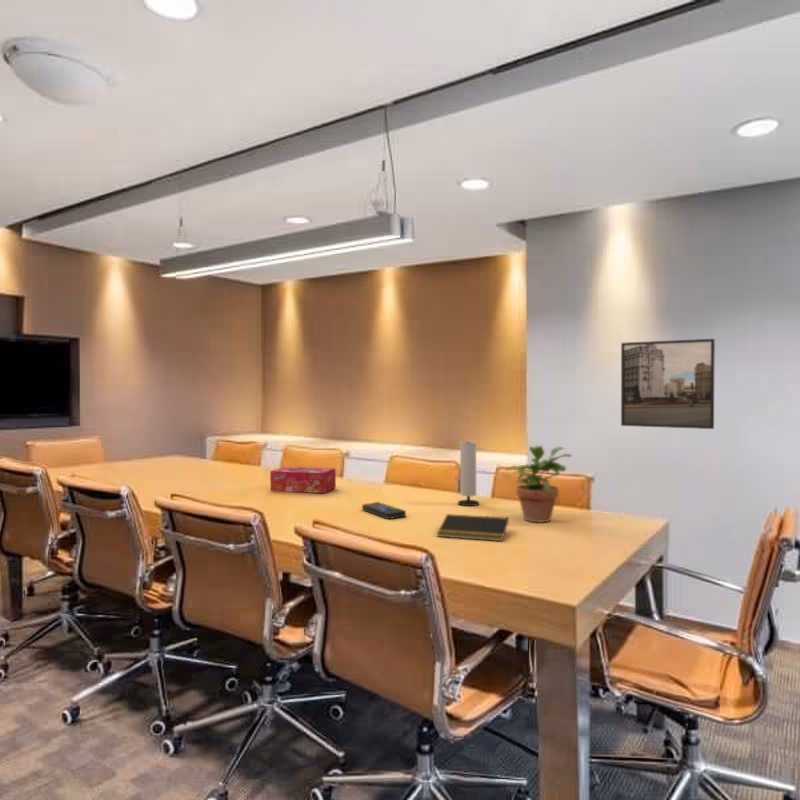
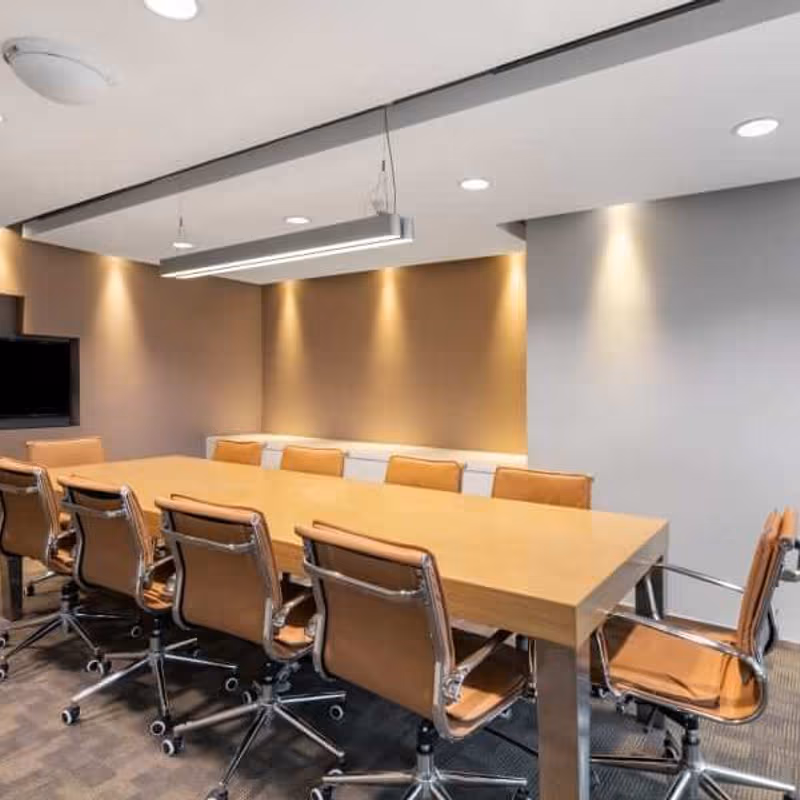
- speaker (468, 472)
- potted plant (537, 480)
- notepad (473, 526)
- remote control (383, 509)
- tissue box (303, 479)
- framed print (665, 384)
